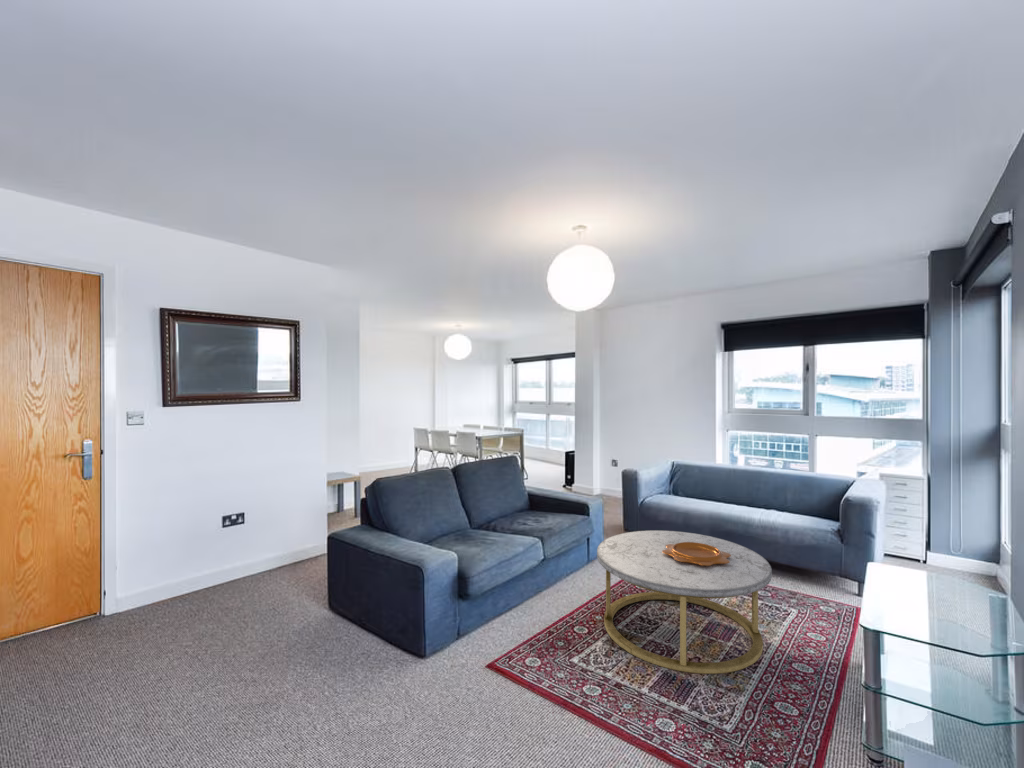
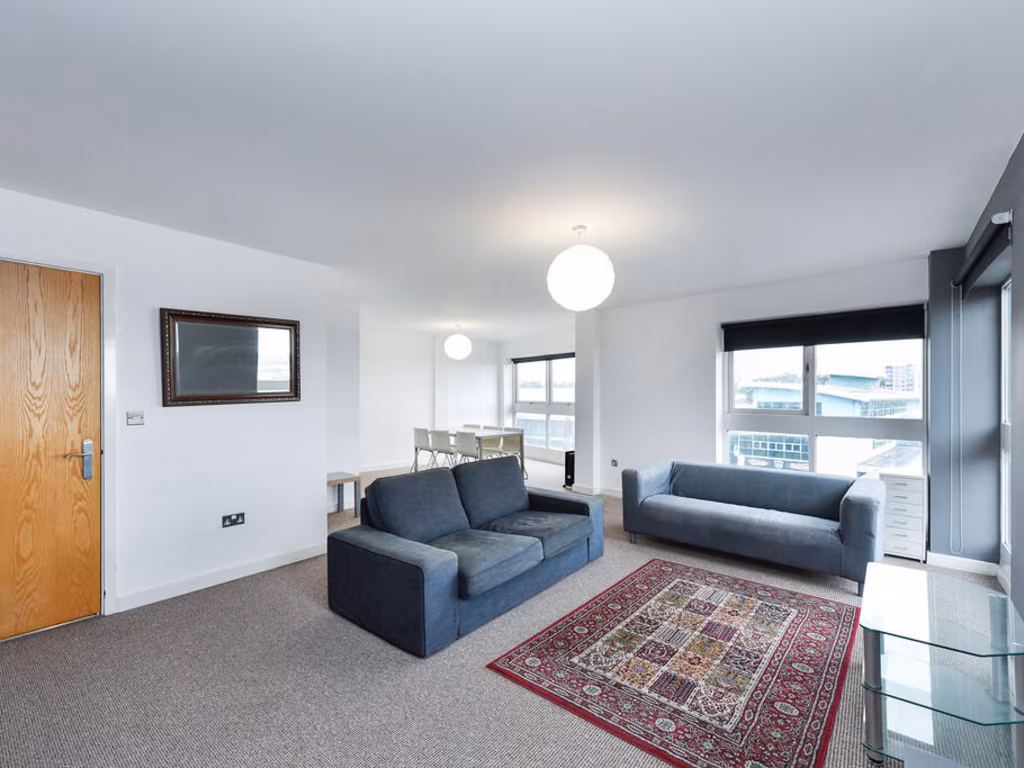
- coffee table (679, 592)
- decorative bowl (696, 552)
